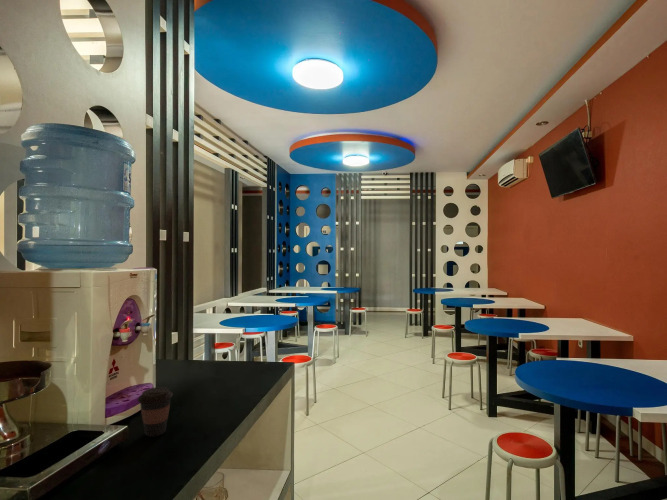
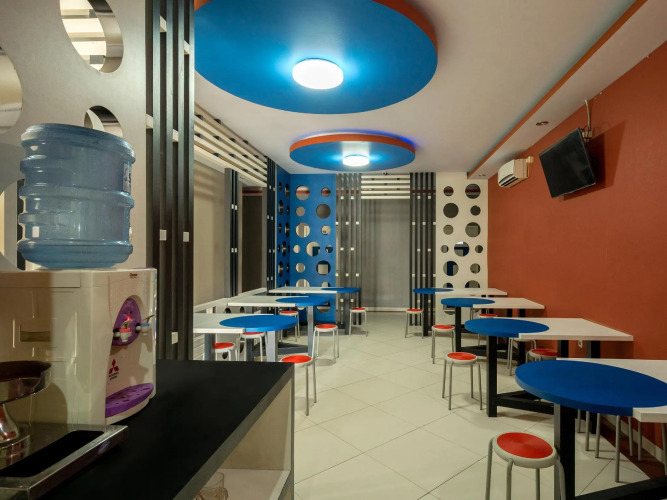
- coffee cup (155, 411)
